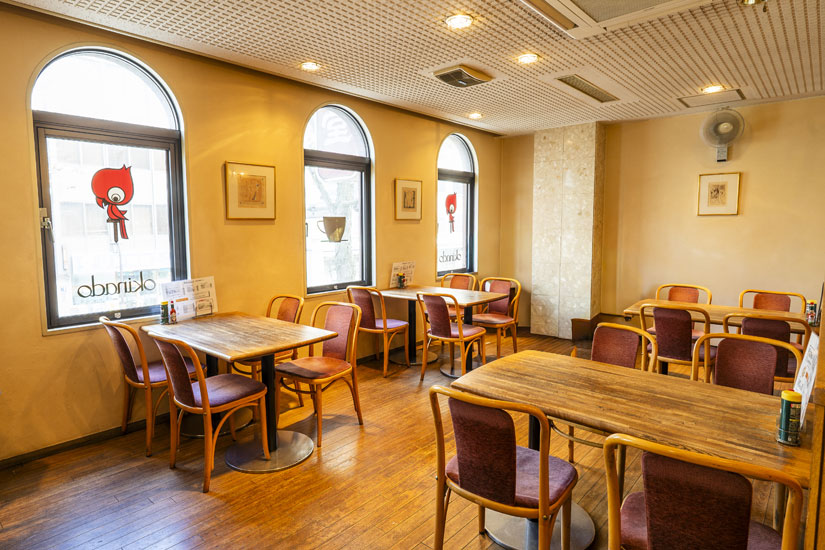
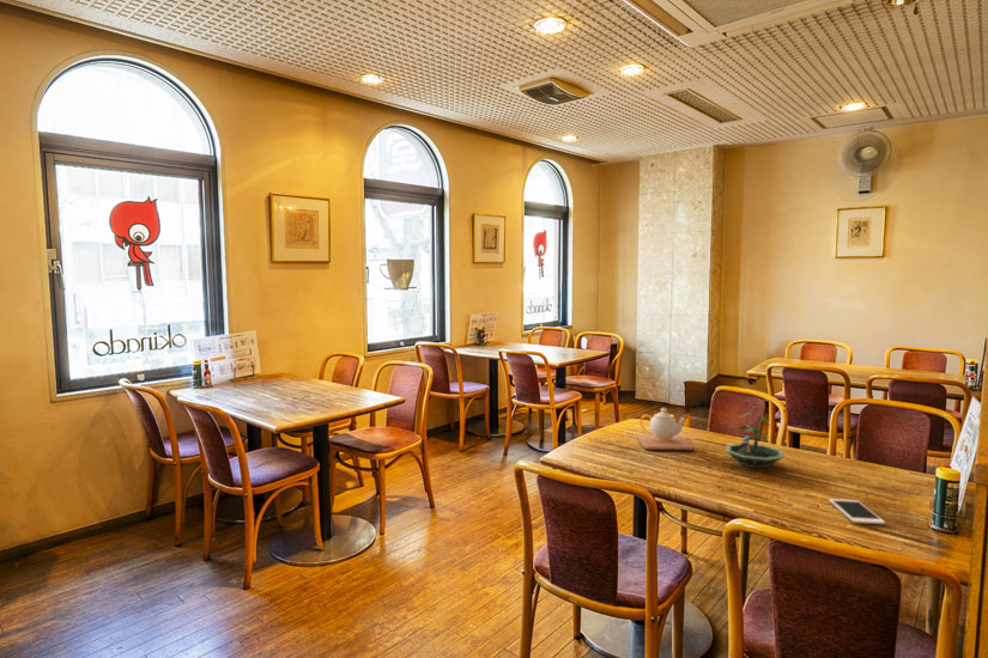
+ terrarium (756, 422)
+ cell phone (855, 511)
+ teapot (663, 426)
